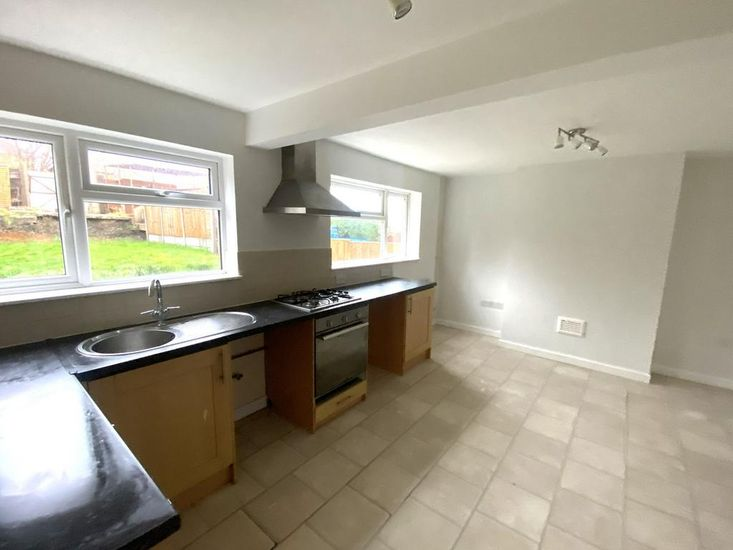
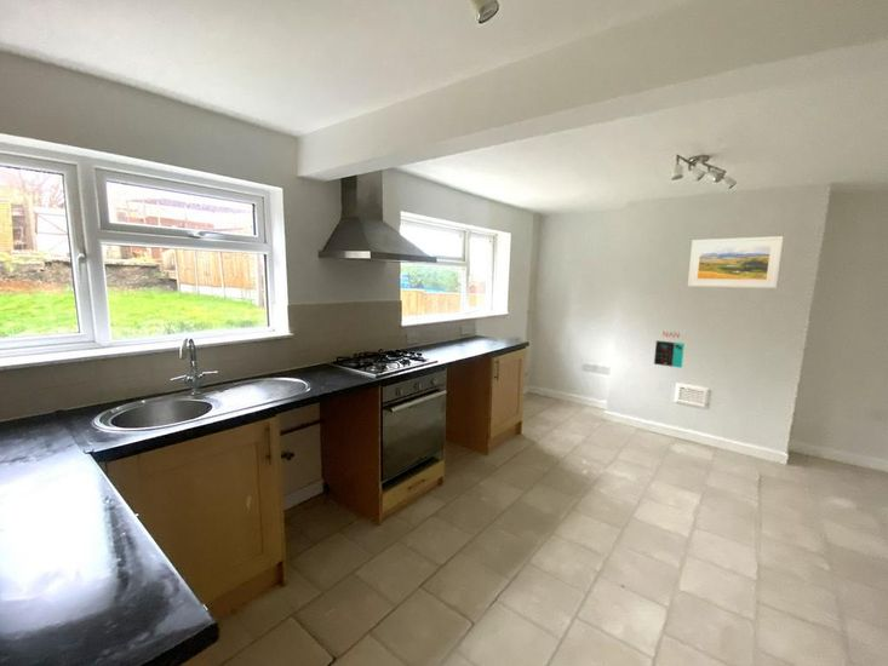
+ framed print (732, 263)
+ calendar (669, 349)
